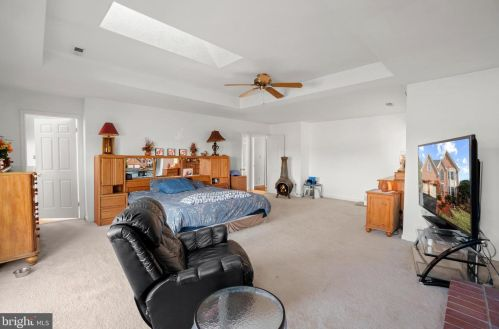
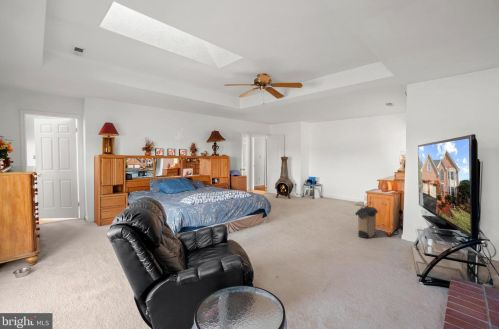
+ laundry hamper (366, 217)
